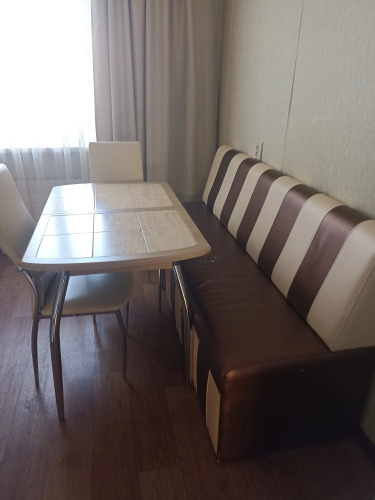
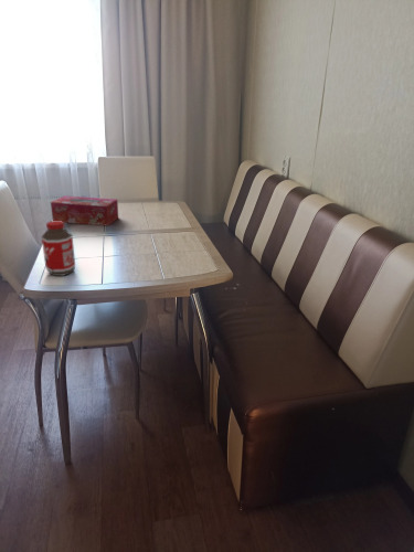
+ tissue box (85, 210)
+ bottle (57, 247)
